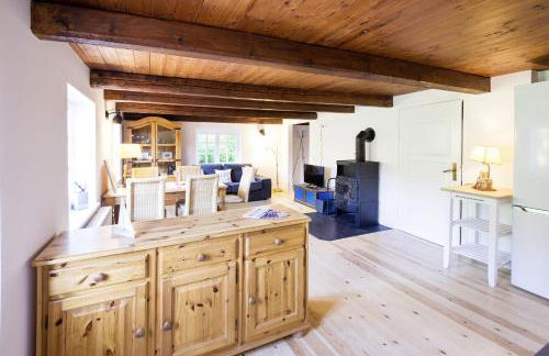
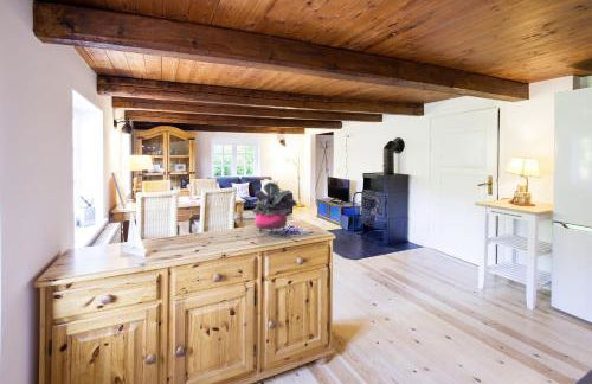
+ potted plant (271, 206)
